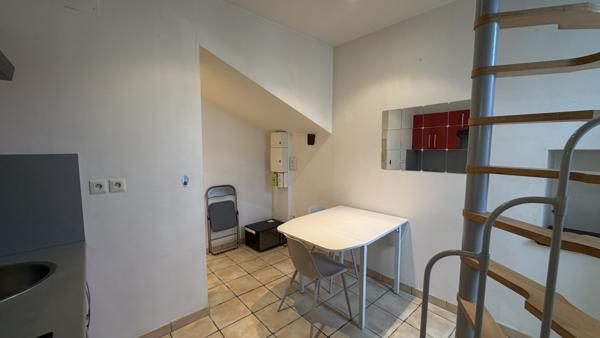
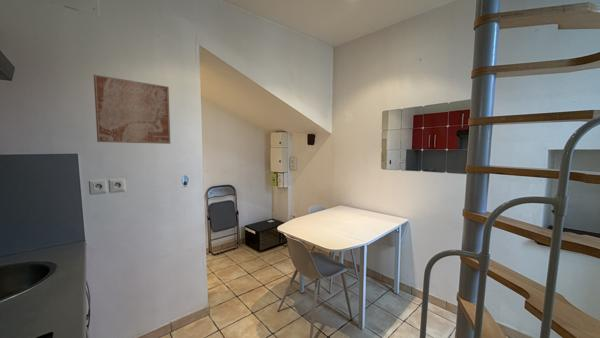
+ wall art (135, 112)
